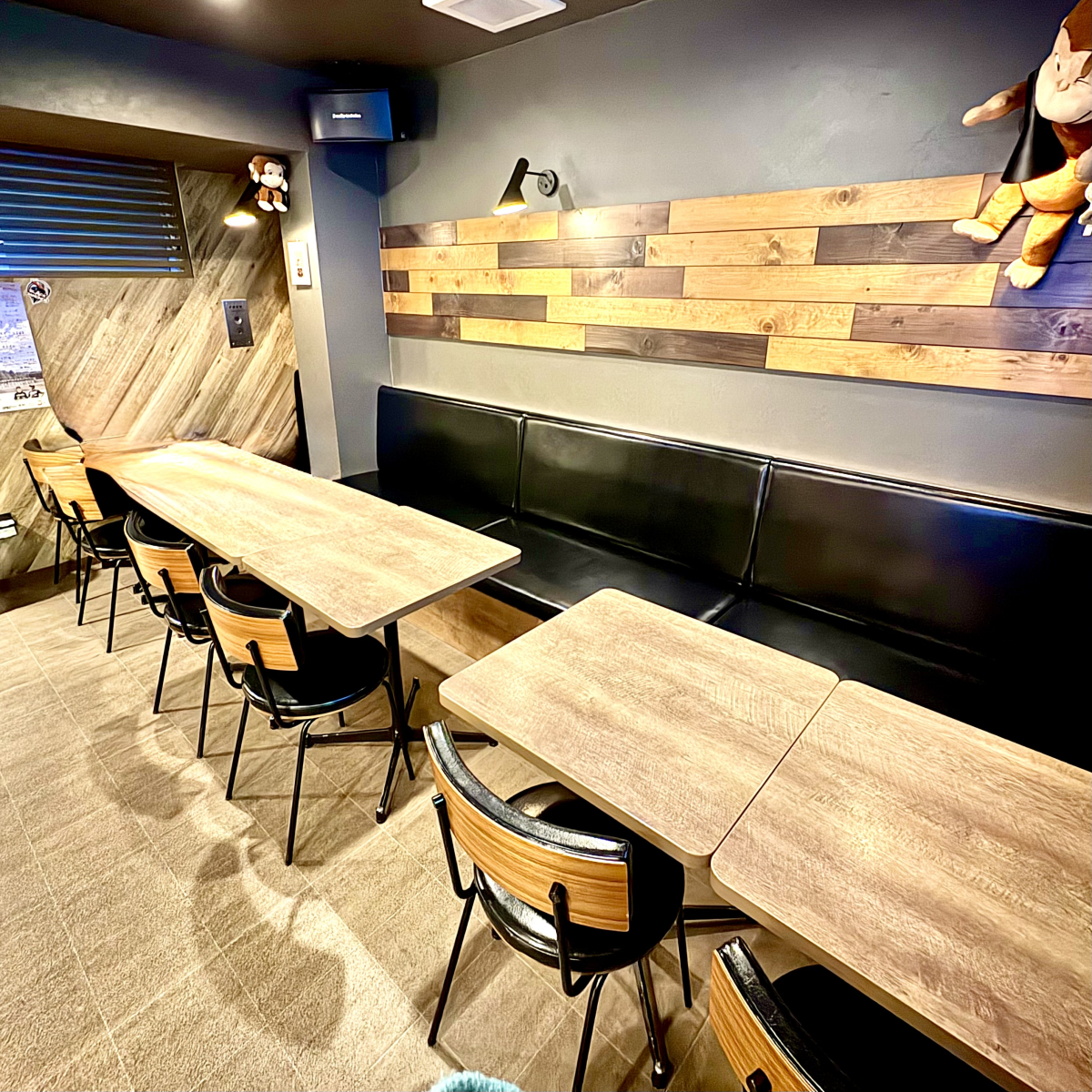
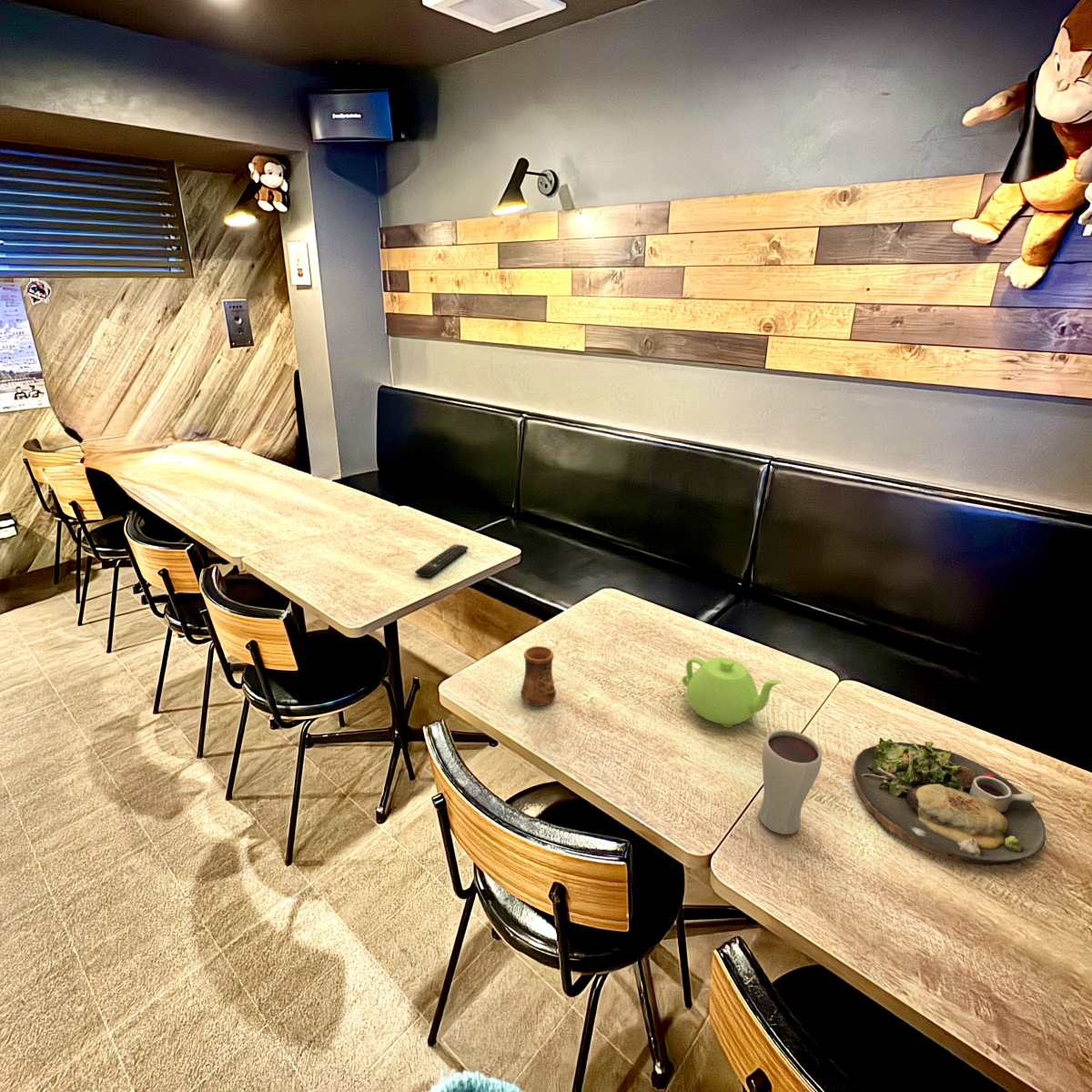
+ teapot (727, 688)
+ cup (538, 676)
+ dinner plate (945, 786)
+ drinking glass (785, 784)
+ remote control (443, 560)
